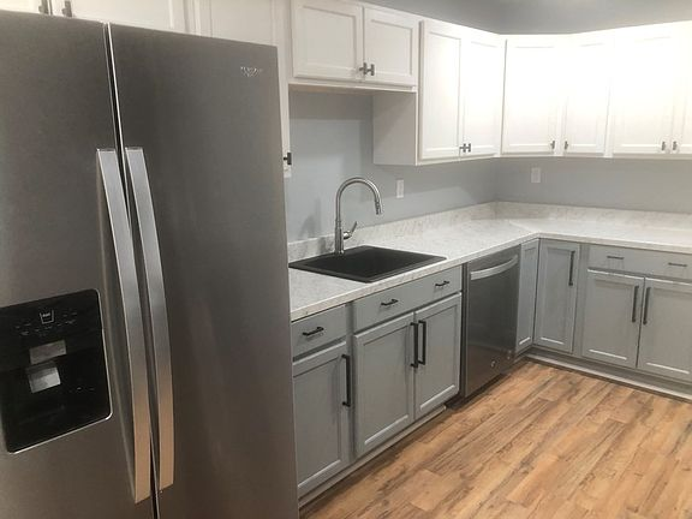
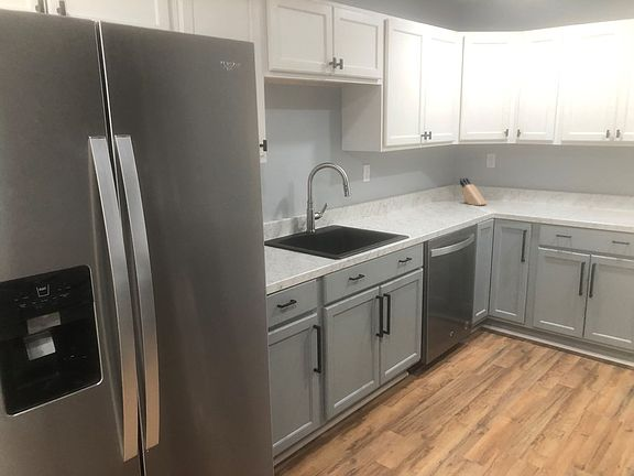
+ knife block (471, 191)
